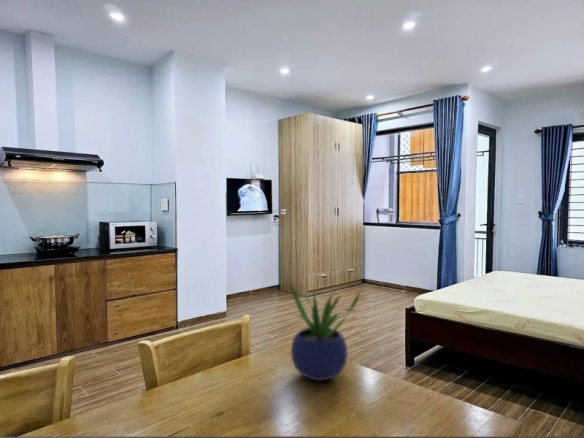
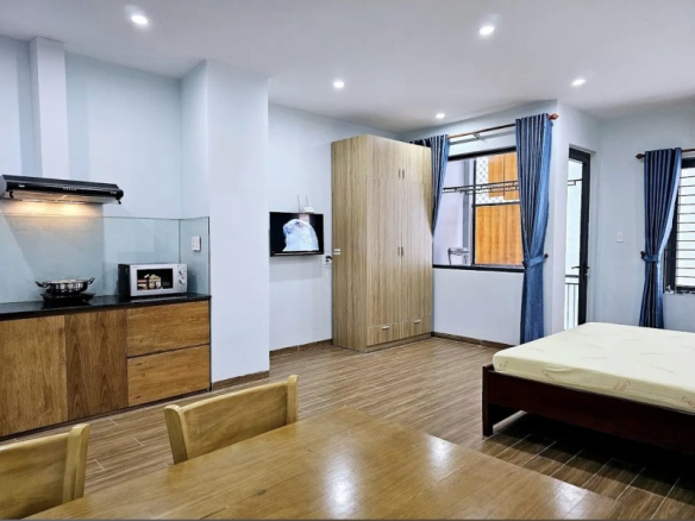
- potted plant (318, 327)
